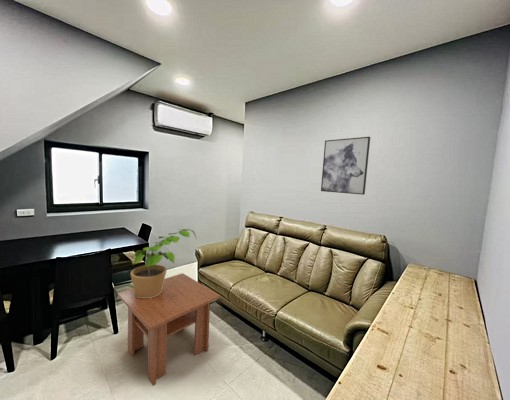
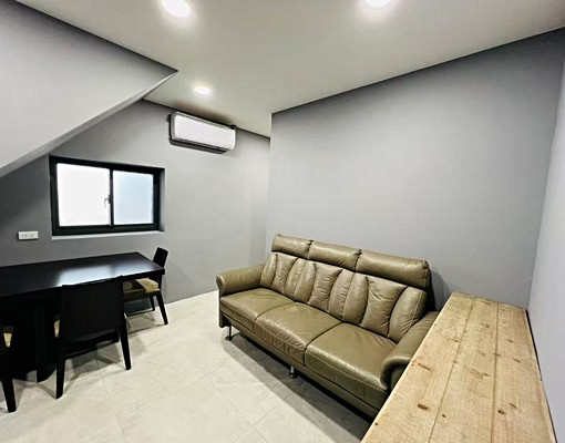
- wall art (343, 166)
- potted plant (167, 259)
- coffee table (169, 322)
